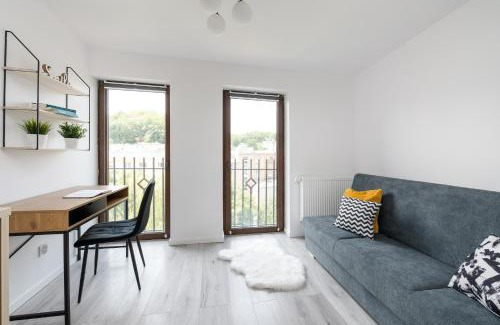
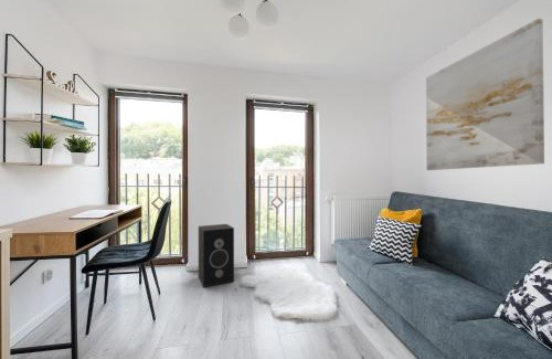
+ wall art (471, 110)
+ speaker (215, 253)
